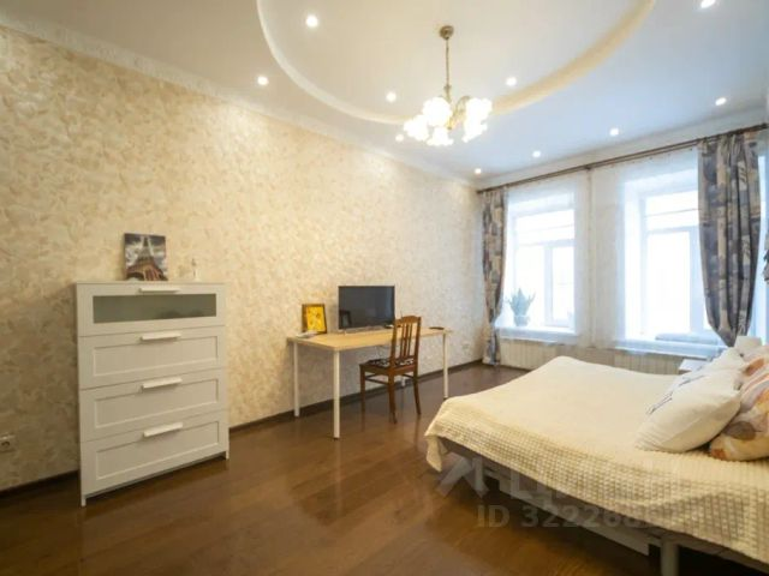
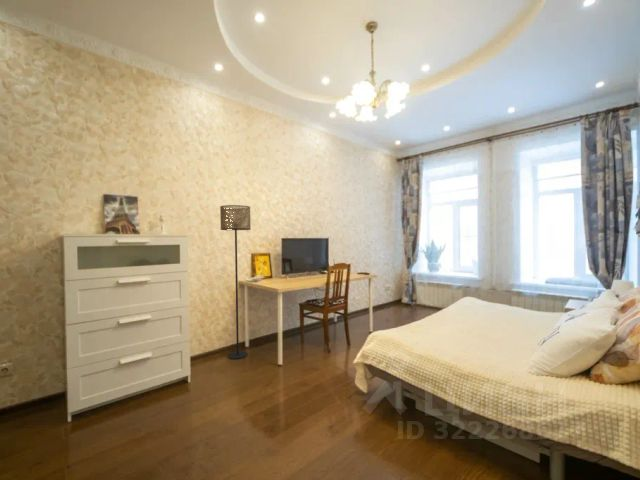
+ floor lamp (236, 281)
